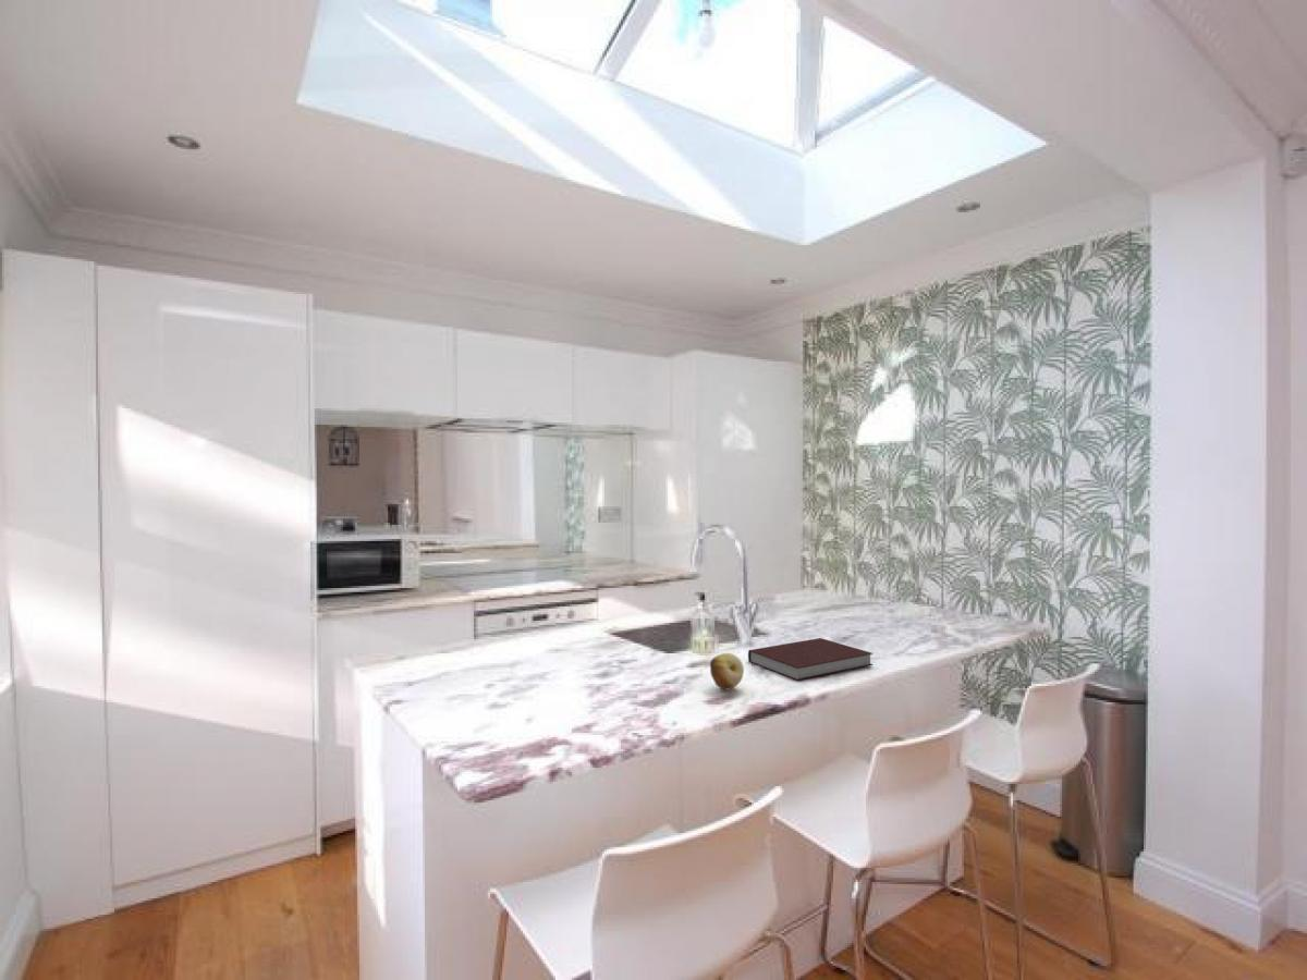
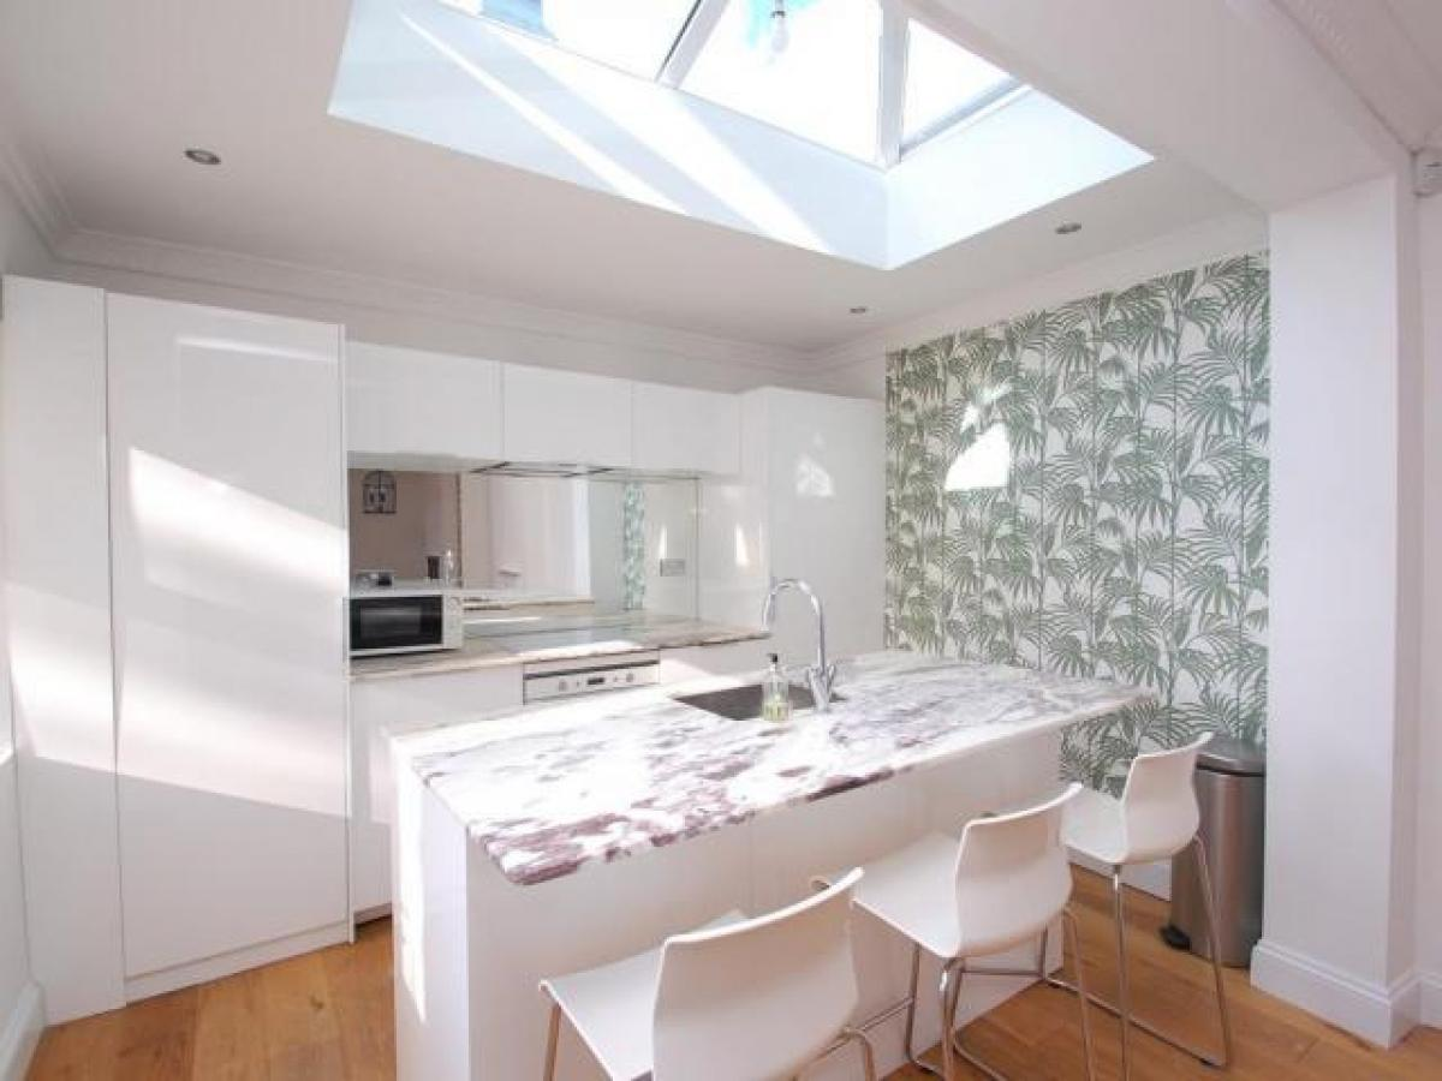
- fruit (726, 671)
- notebook (809, 657)
